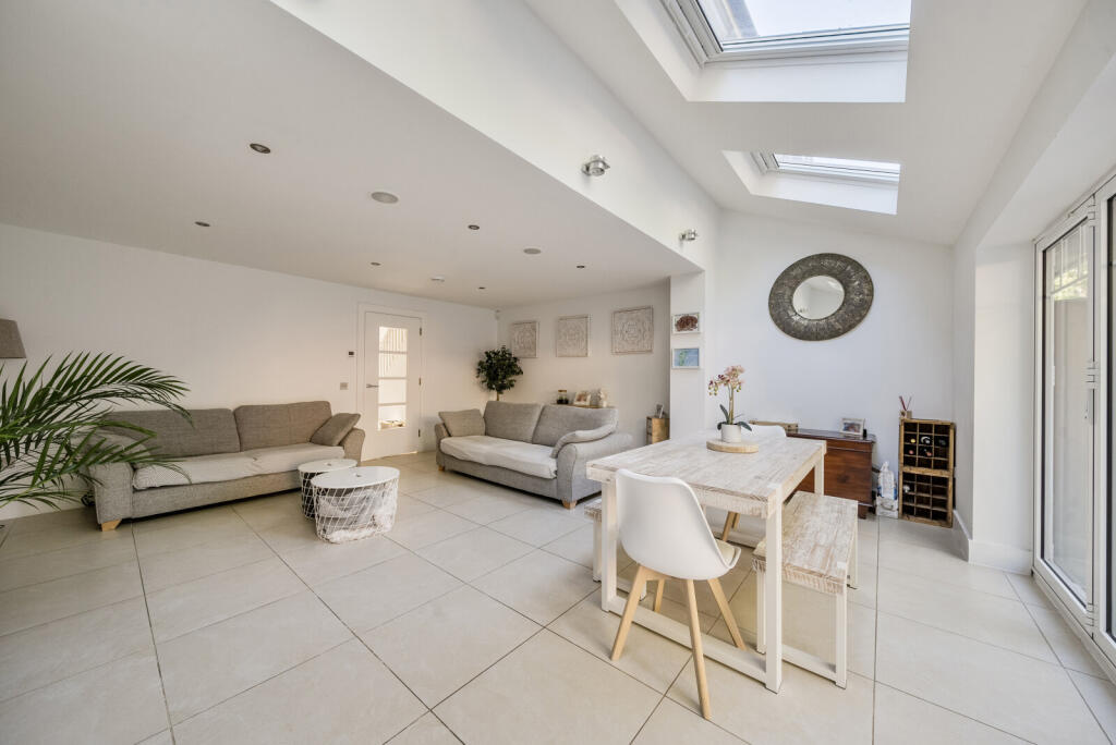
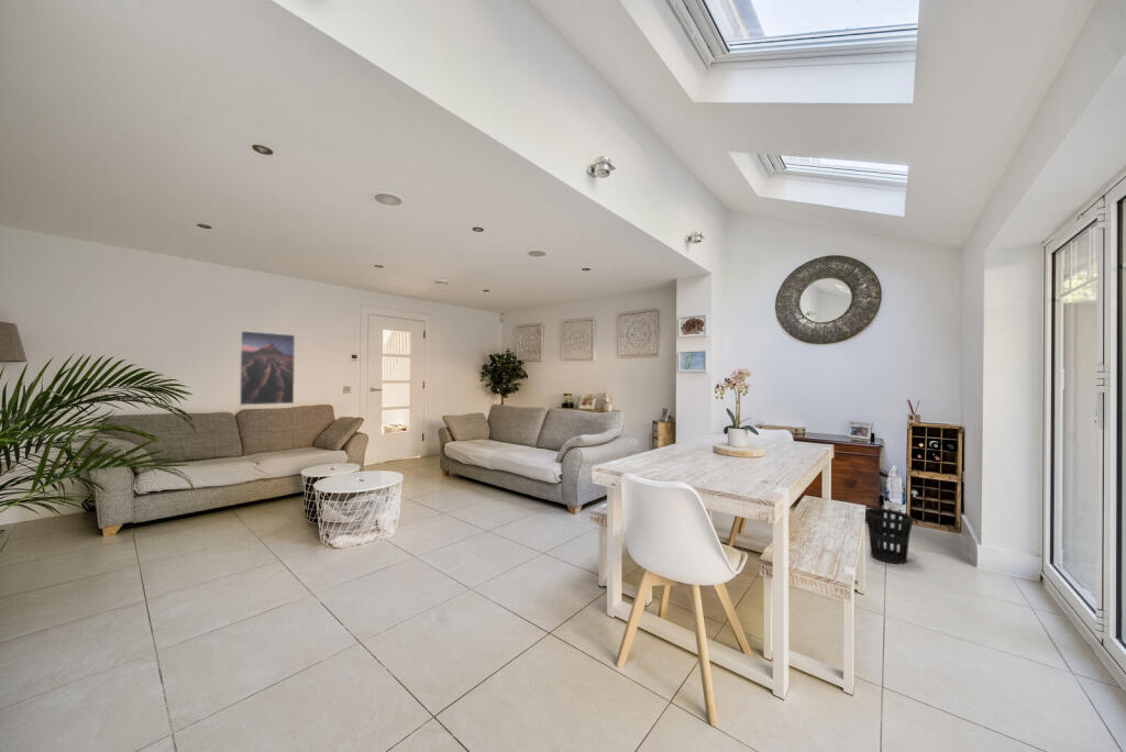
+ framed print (267, 368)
+ wastebasket (887, 535)
